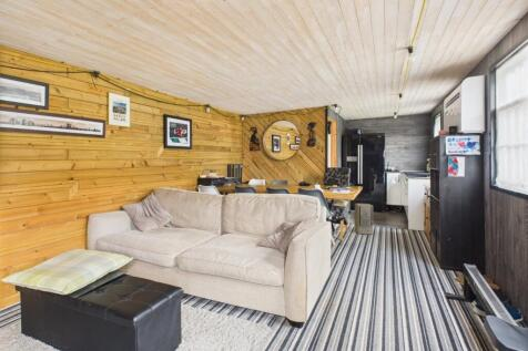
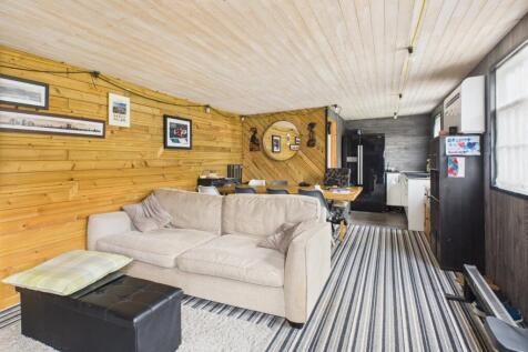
- air purifier (363, 218)
